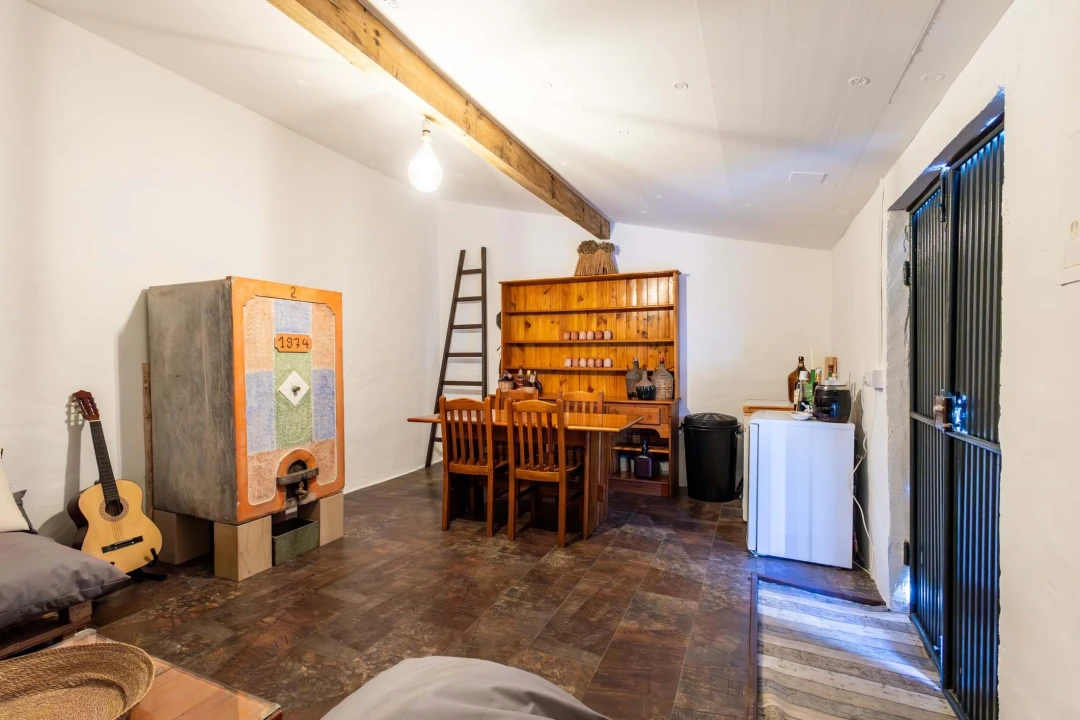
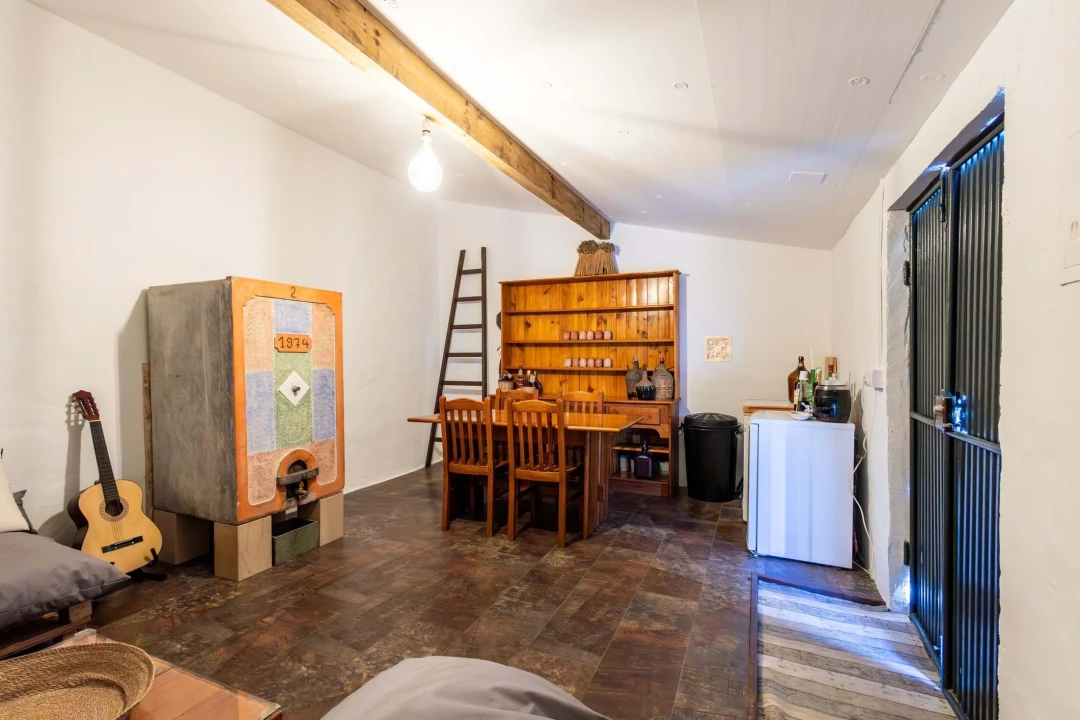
+ wall ornament (718, 348)
